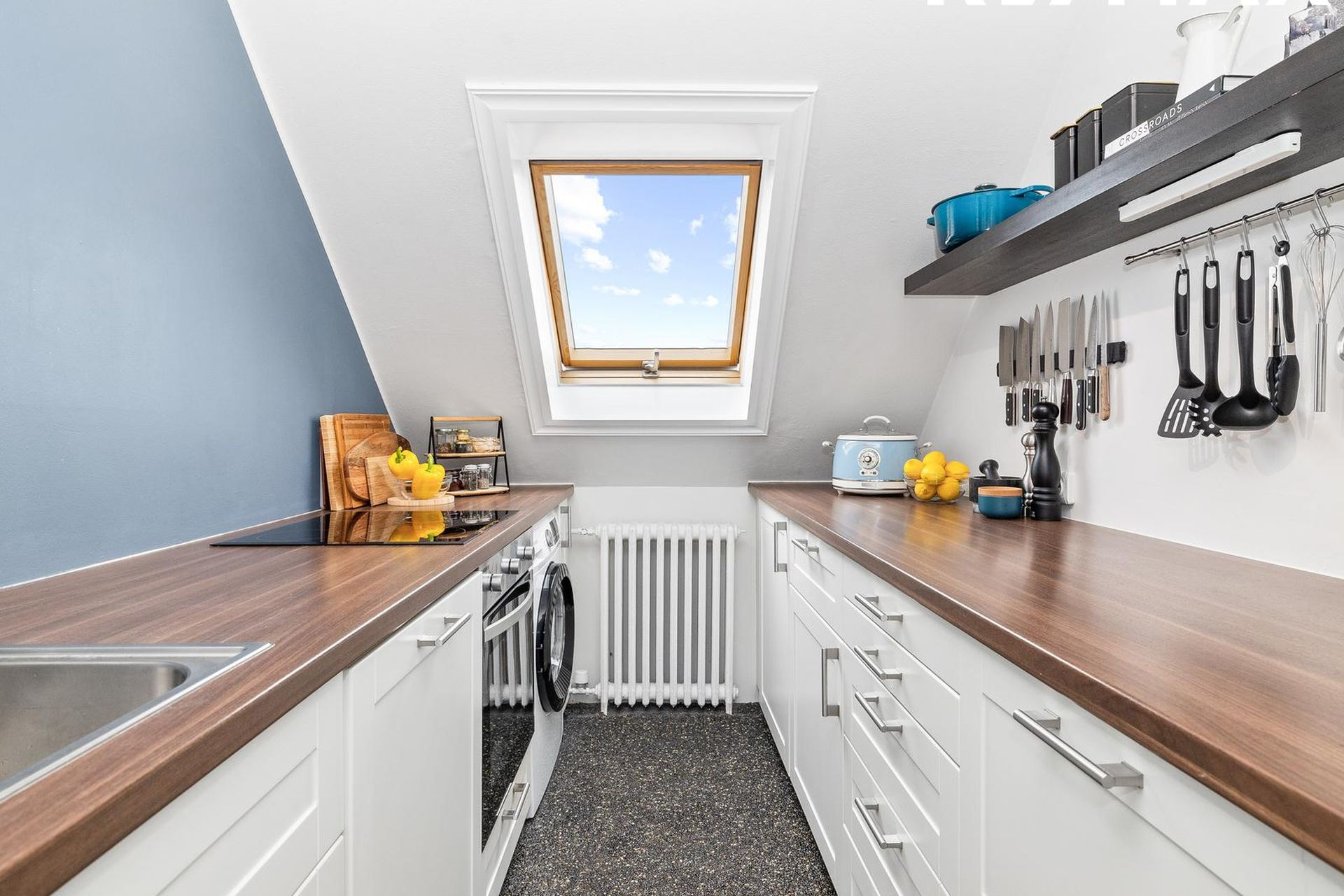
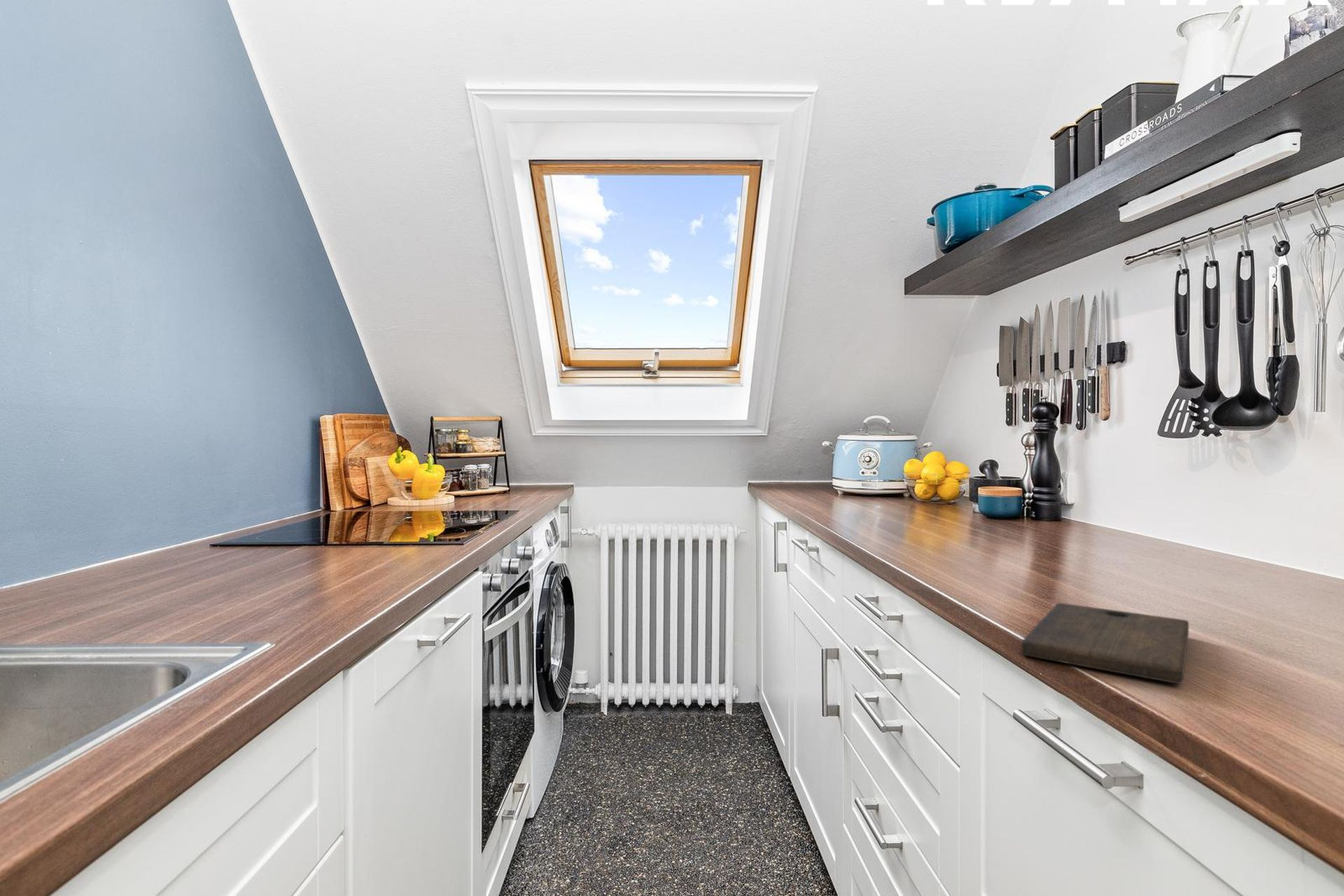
+ cutting board (1109, 636)
